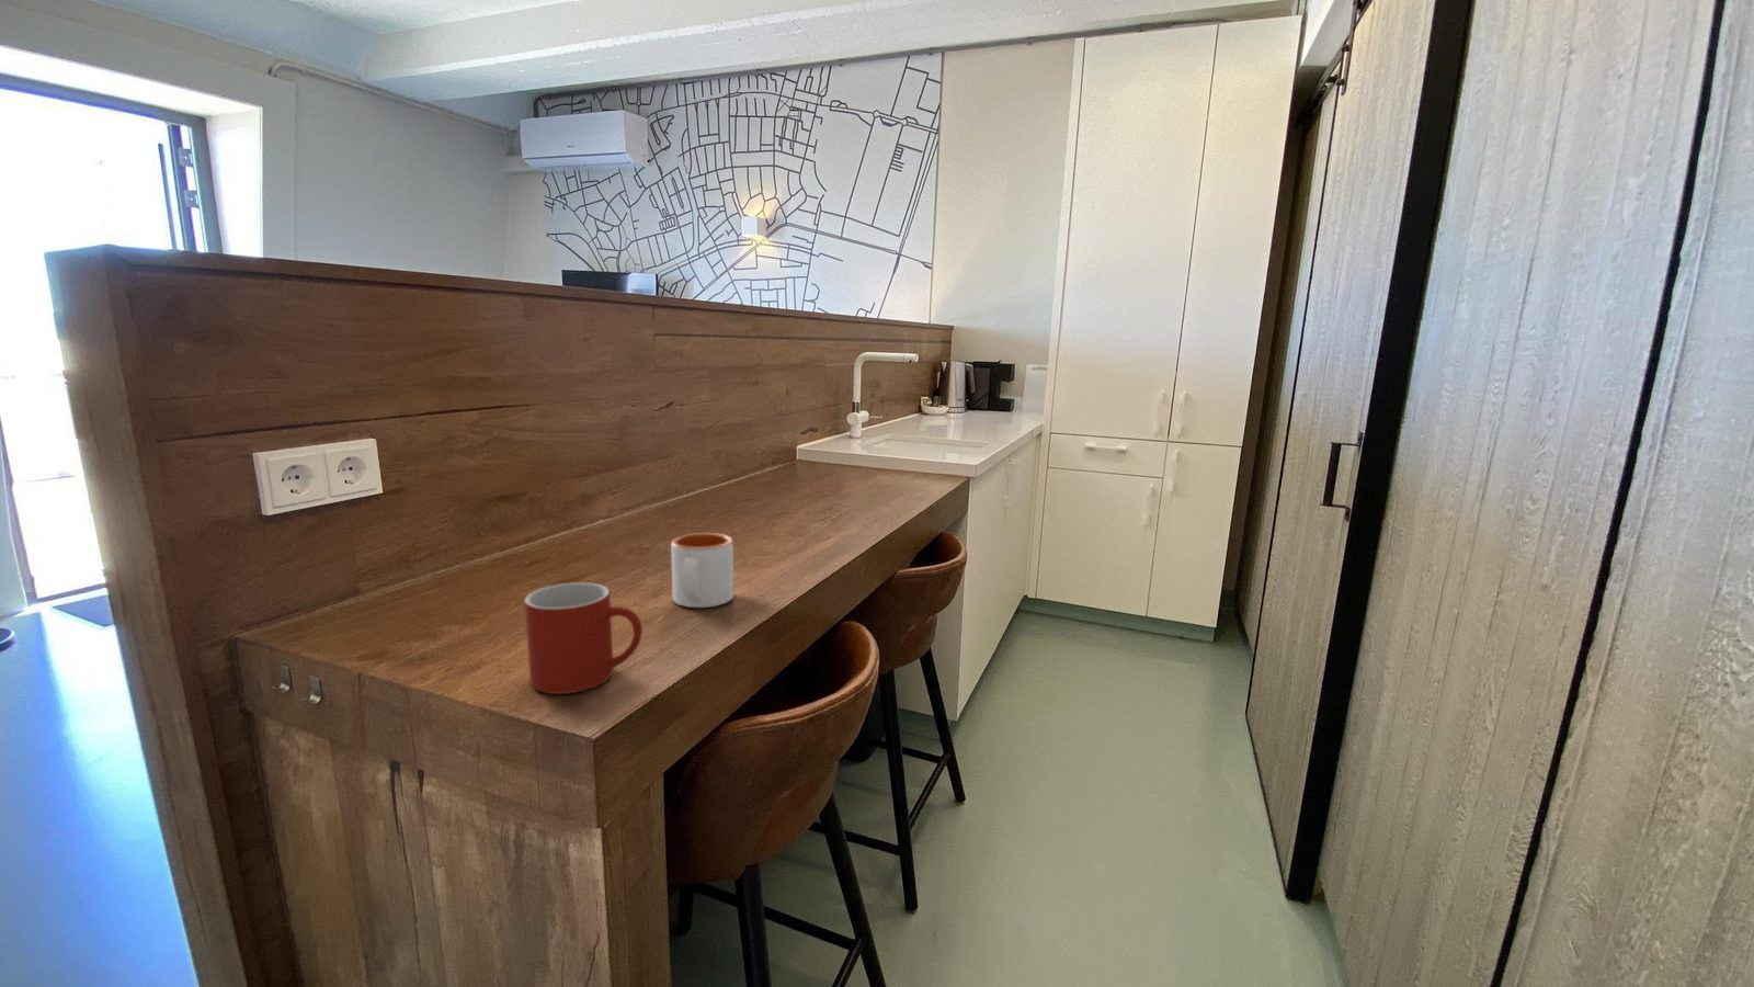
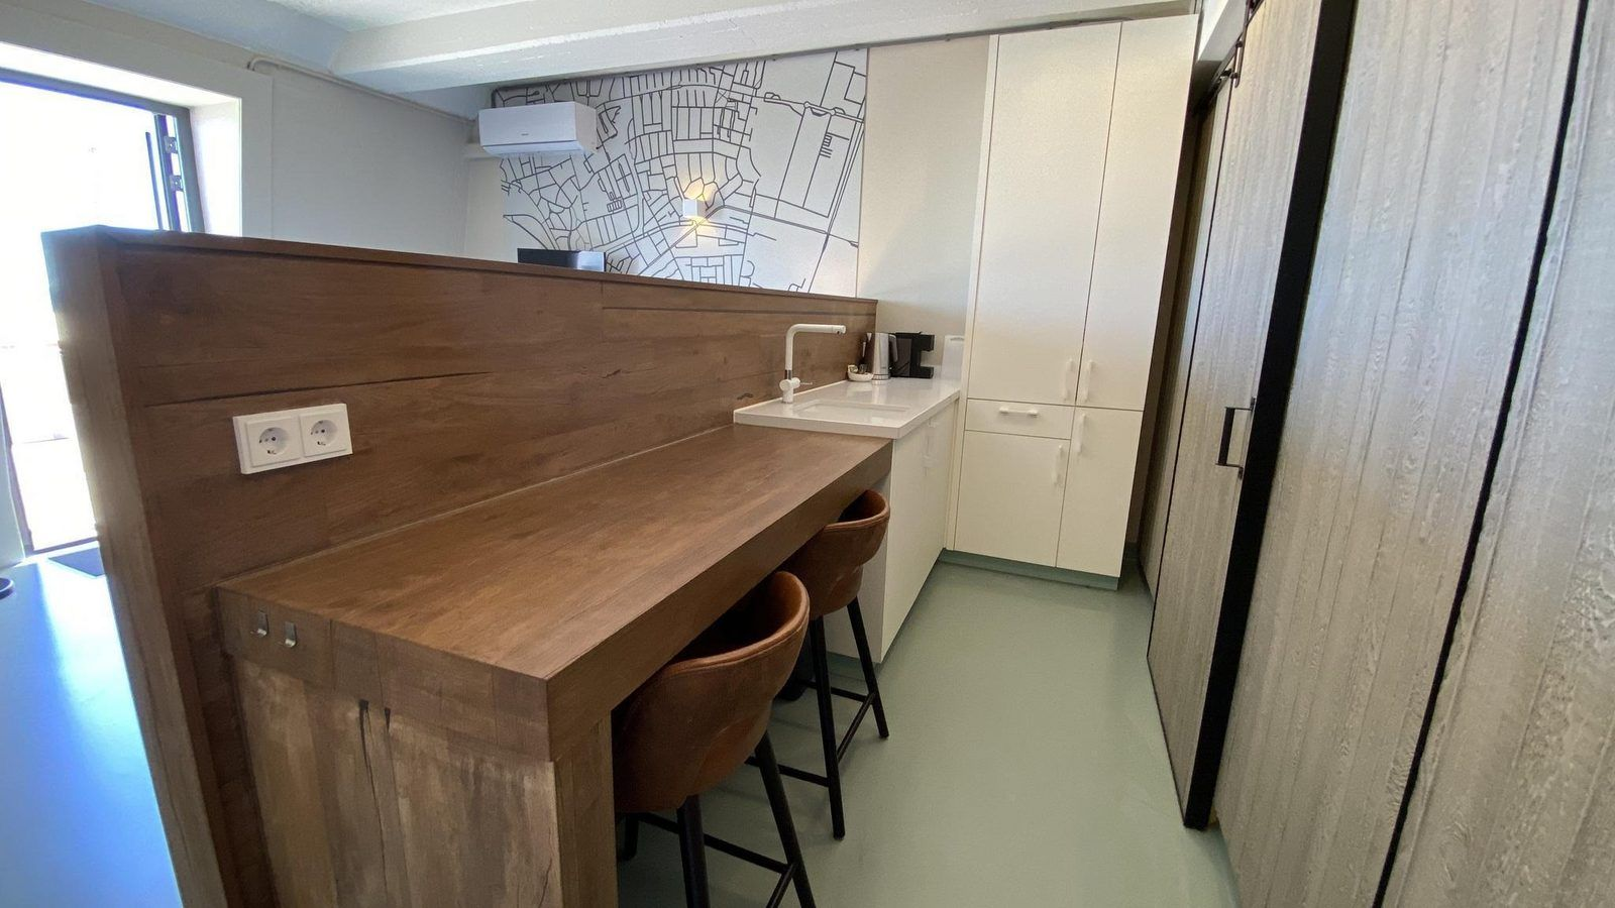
- mug (700, 571)
- mug (588, 635)
